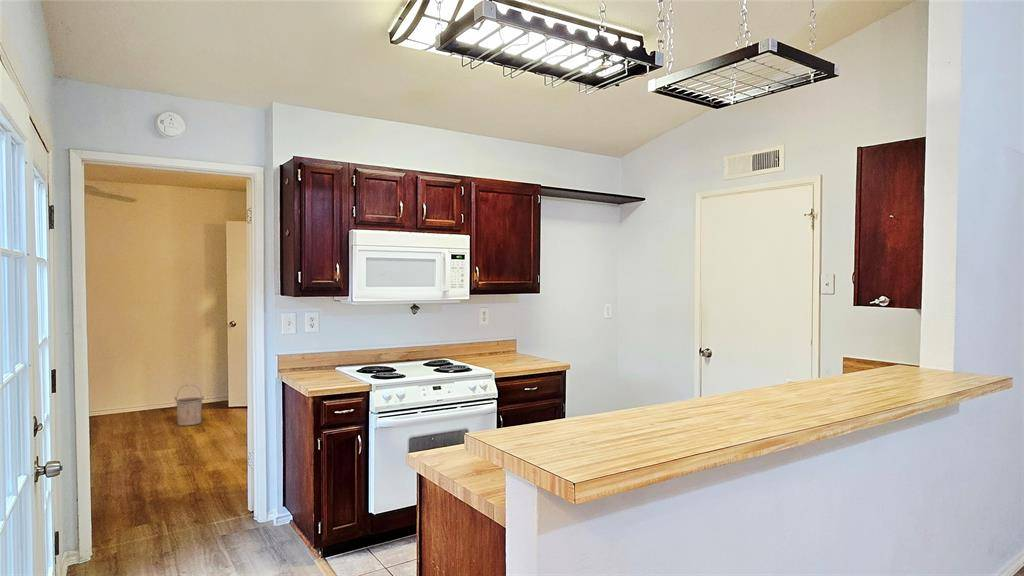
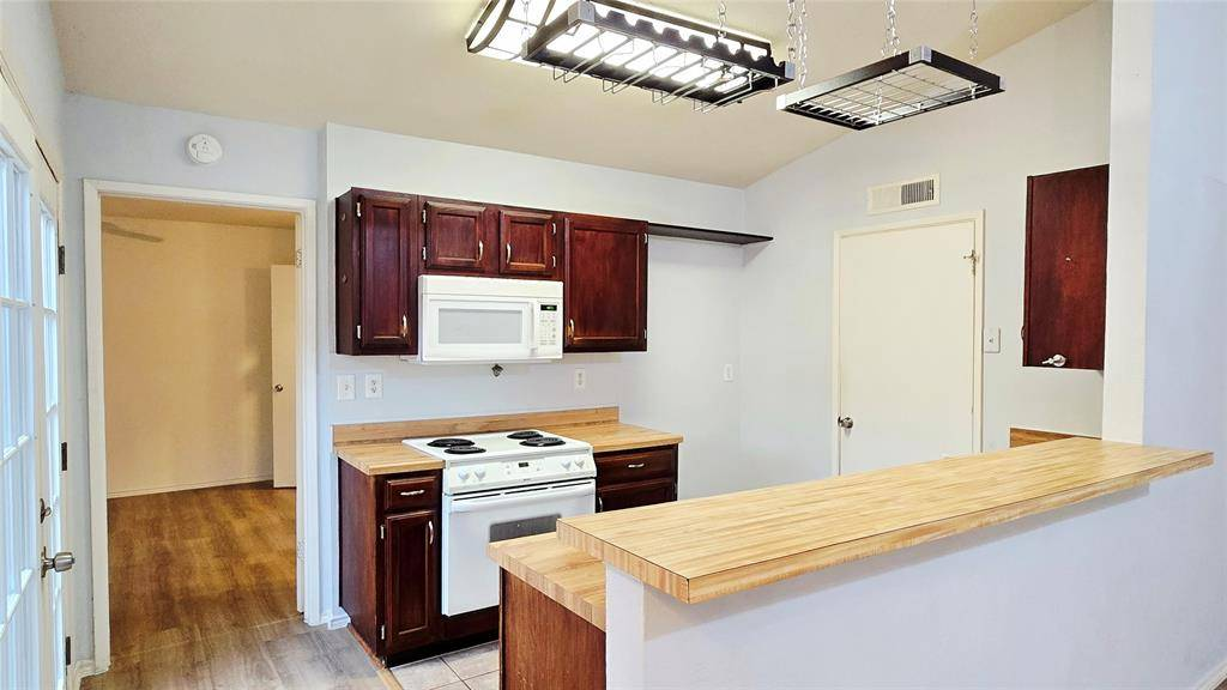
- bucket (189, 403)
